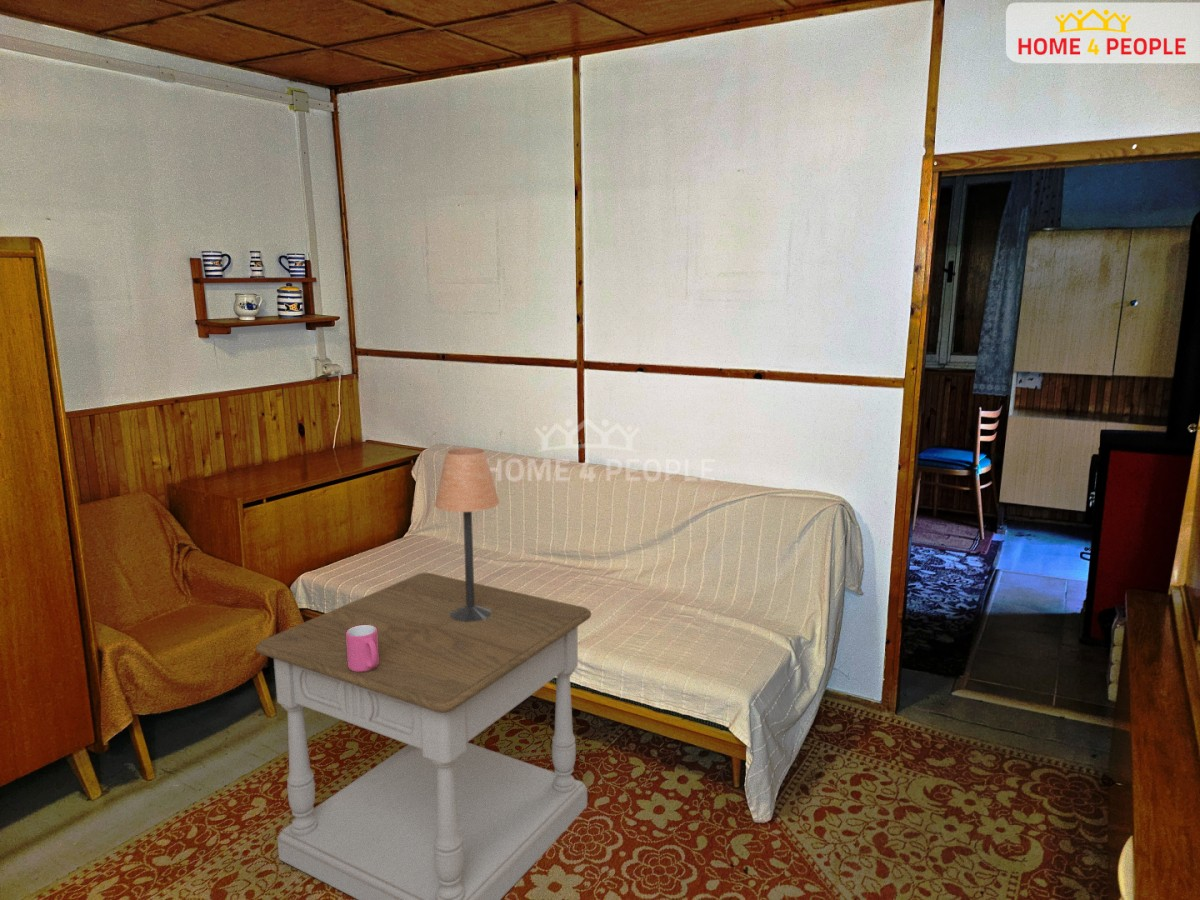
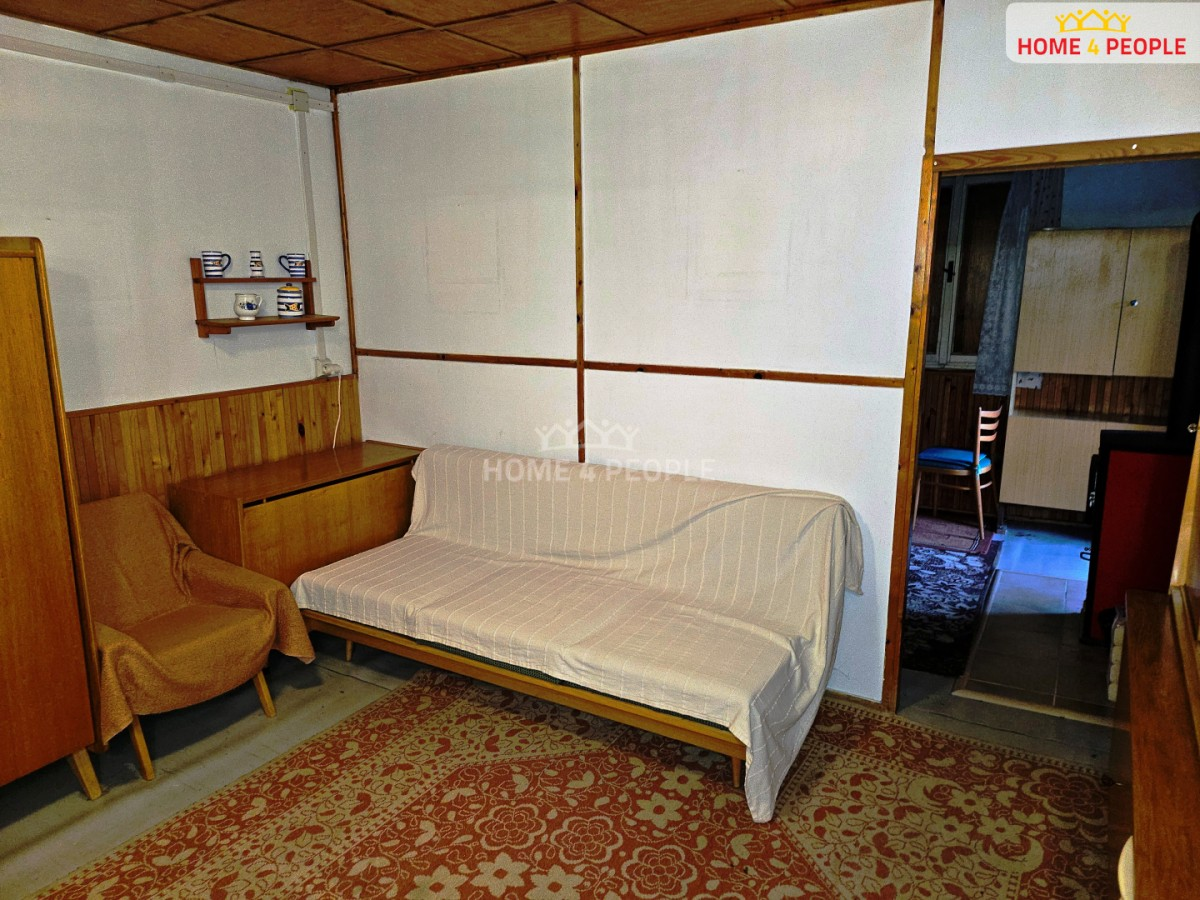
- side table (436, 729)
- table lamp (468, 533)
- mug (365, 649)
